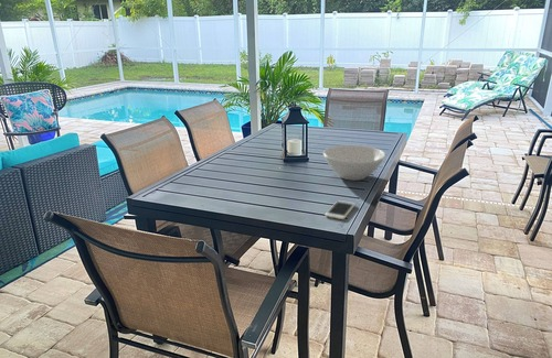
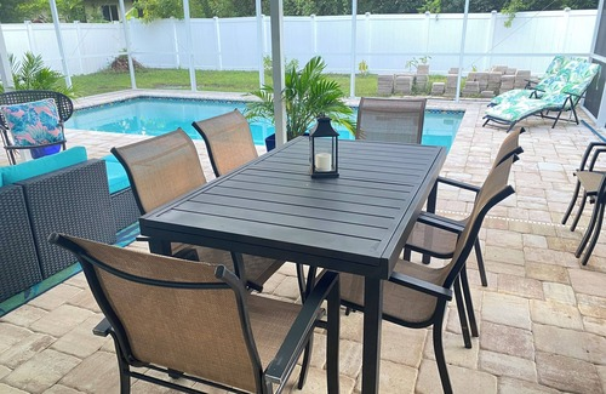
- bowl (353, 164)
- smartphone (340, 209)
